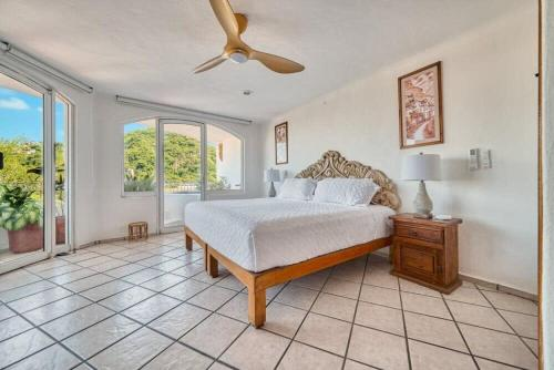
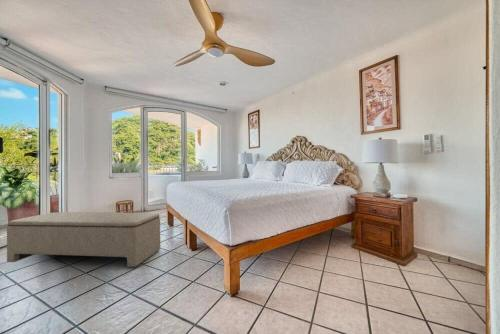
+ bench (88, 235)
